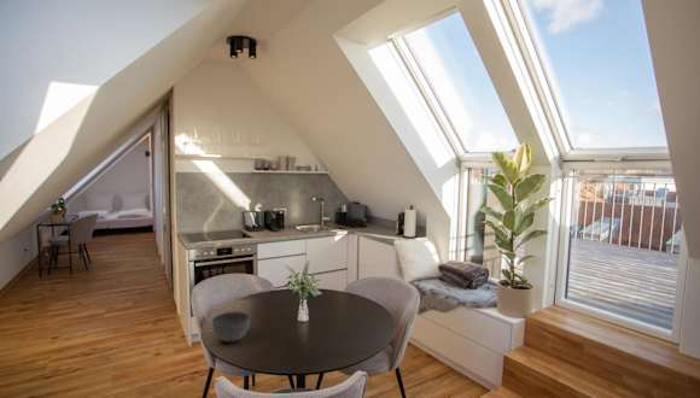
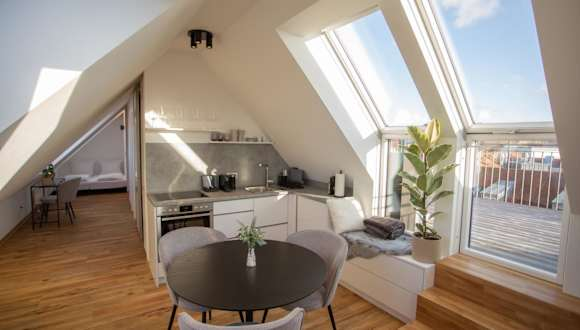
- bowl (231, 328)
